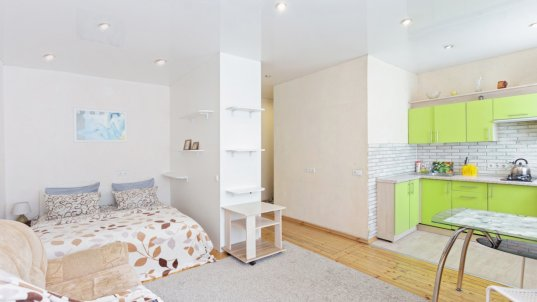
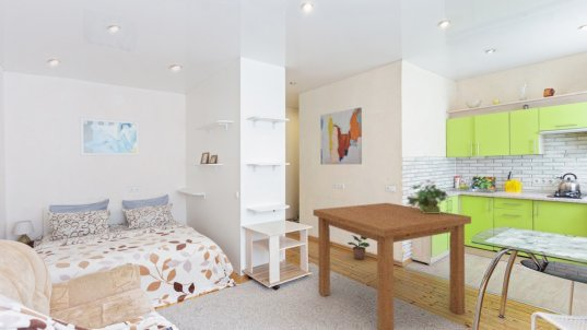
+ potted plant (360, 244)
+ wall art (339, 138)
+ potted plant (426, 196)
+ dining table (386, 257)
